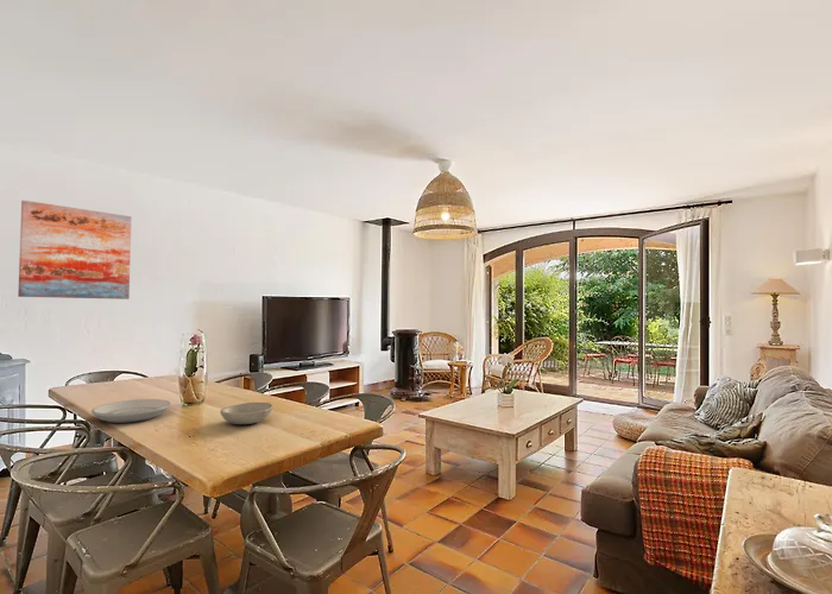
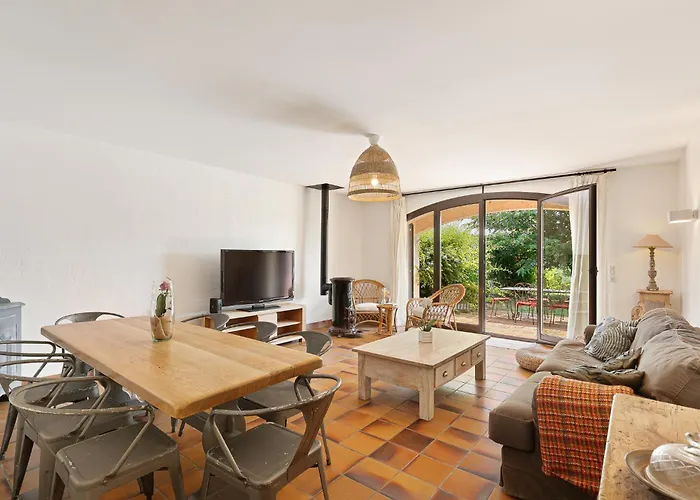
- wall art (78, 253)
- bowl (246, 413)
- plate (132, 411)
